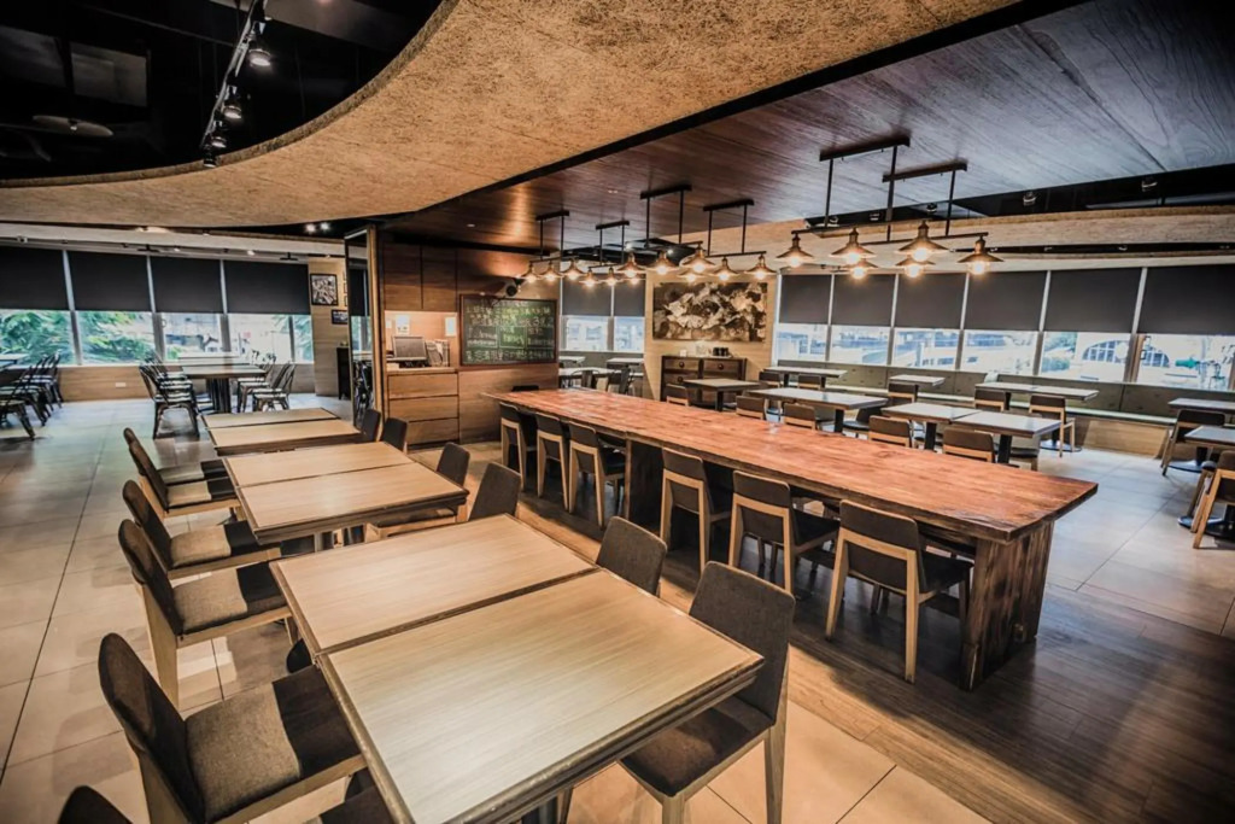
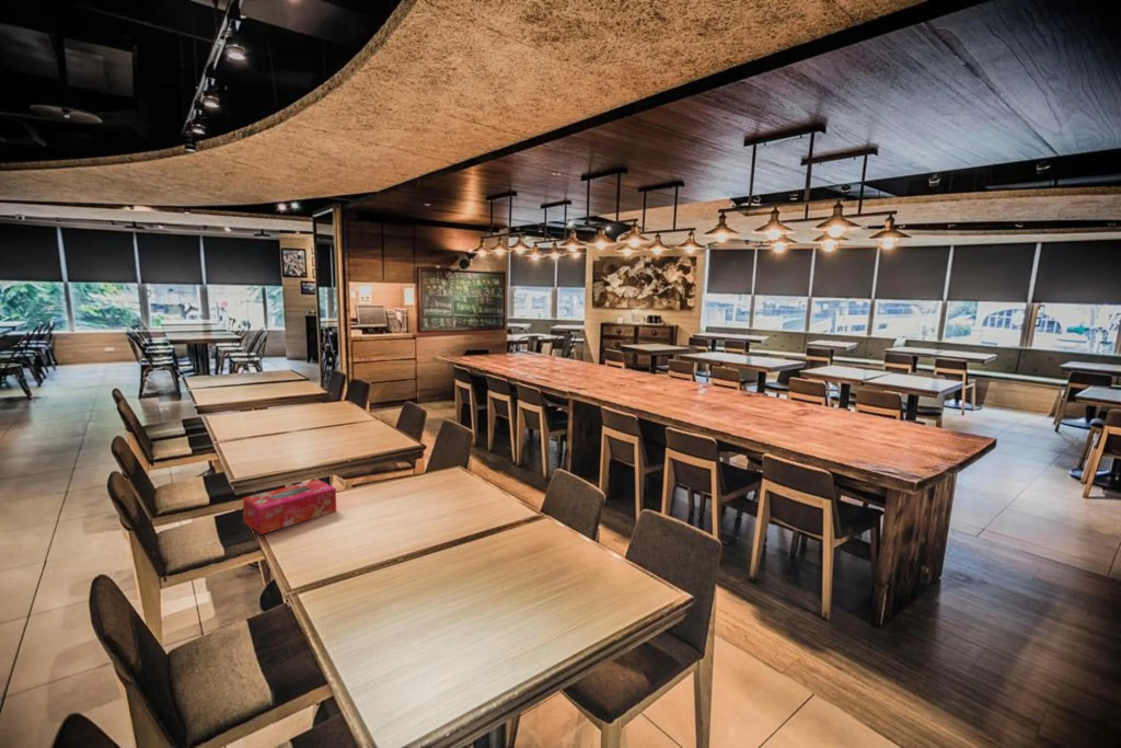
+ tissue box (291, 505)
